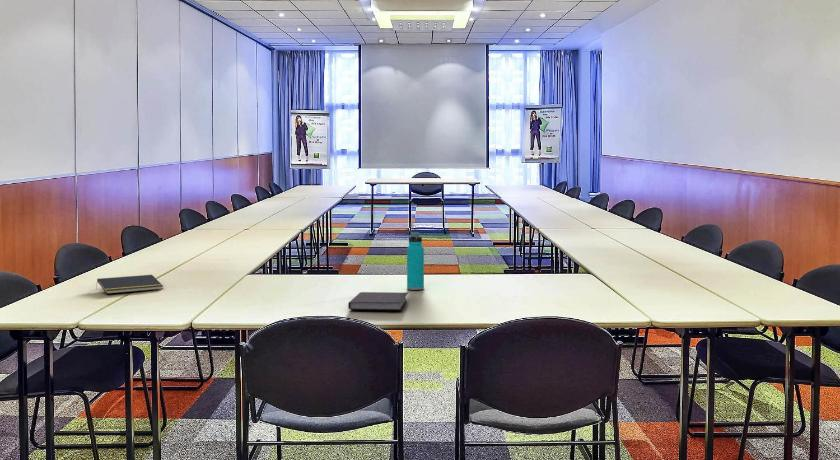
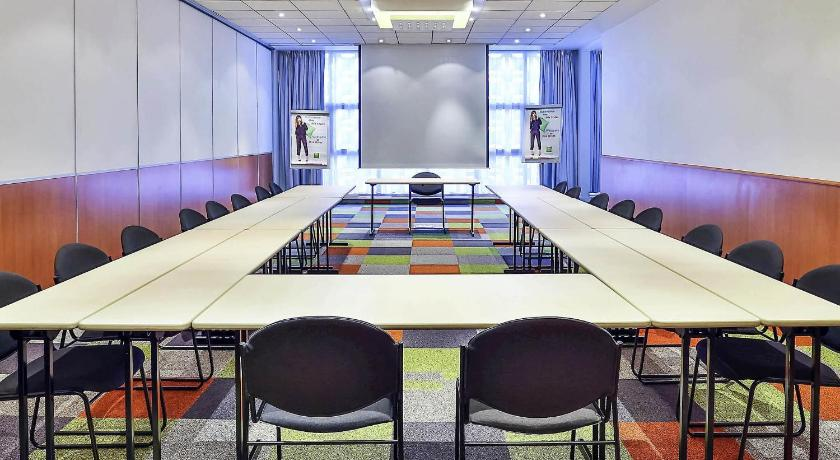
- notebook (379, 300)
- notepad (130, 283)
- water bottle (415, 260)
